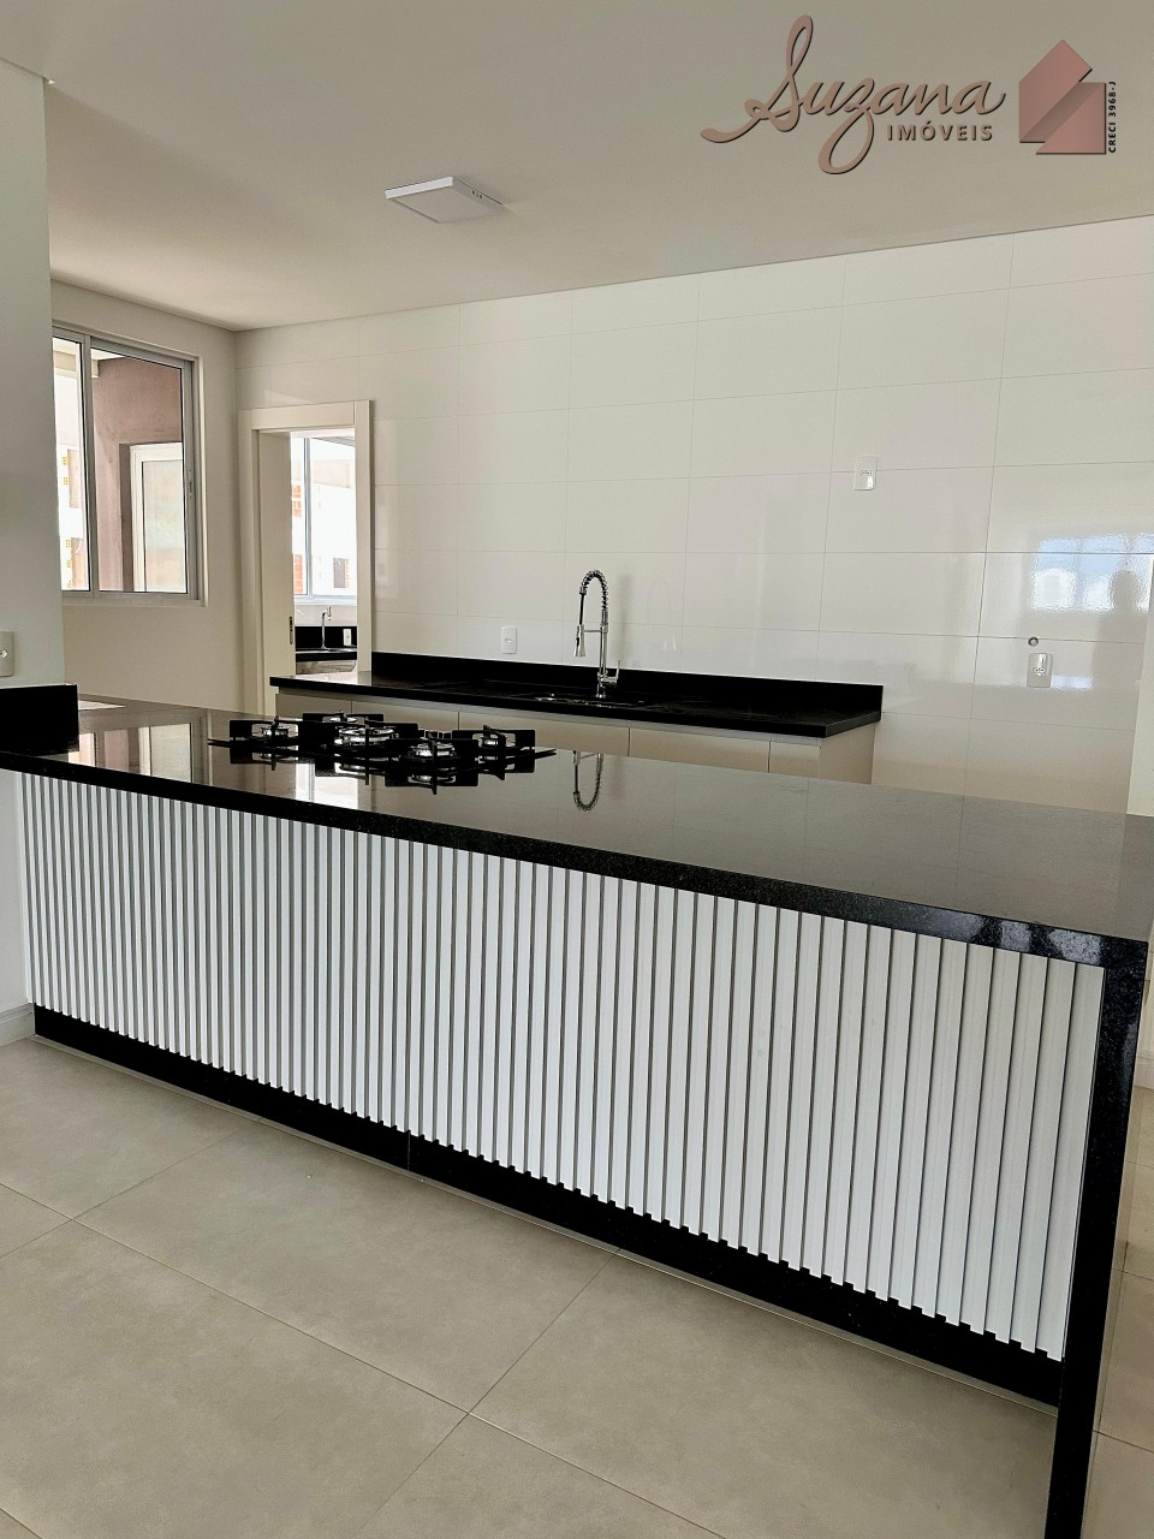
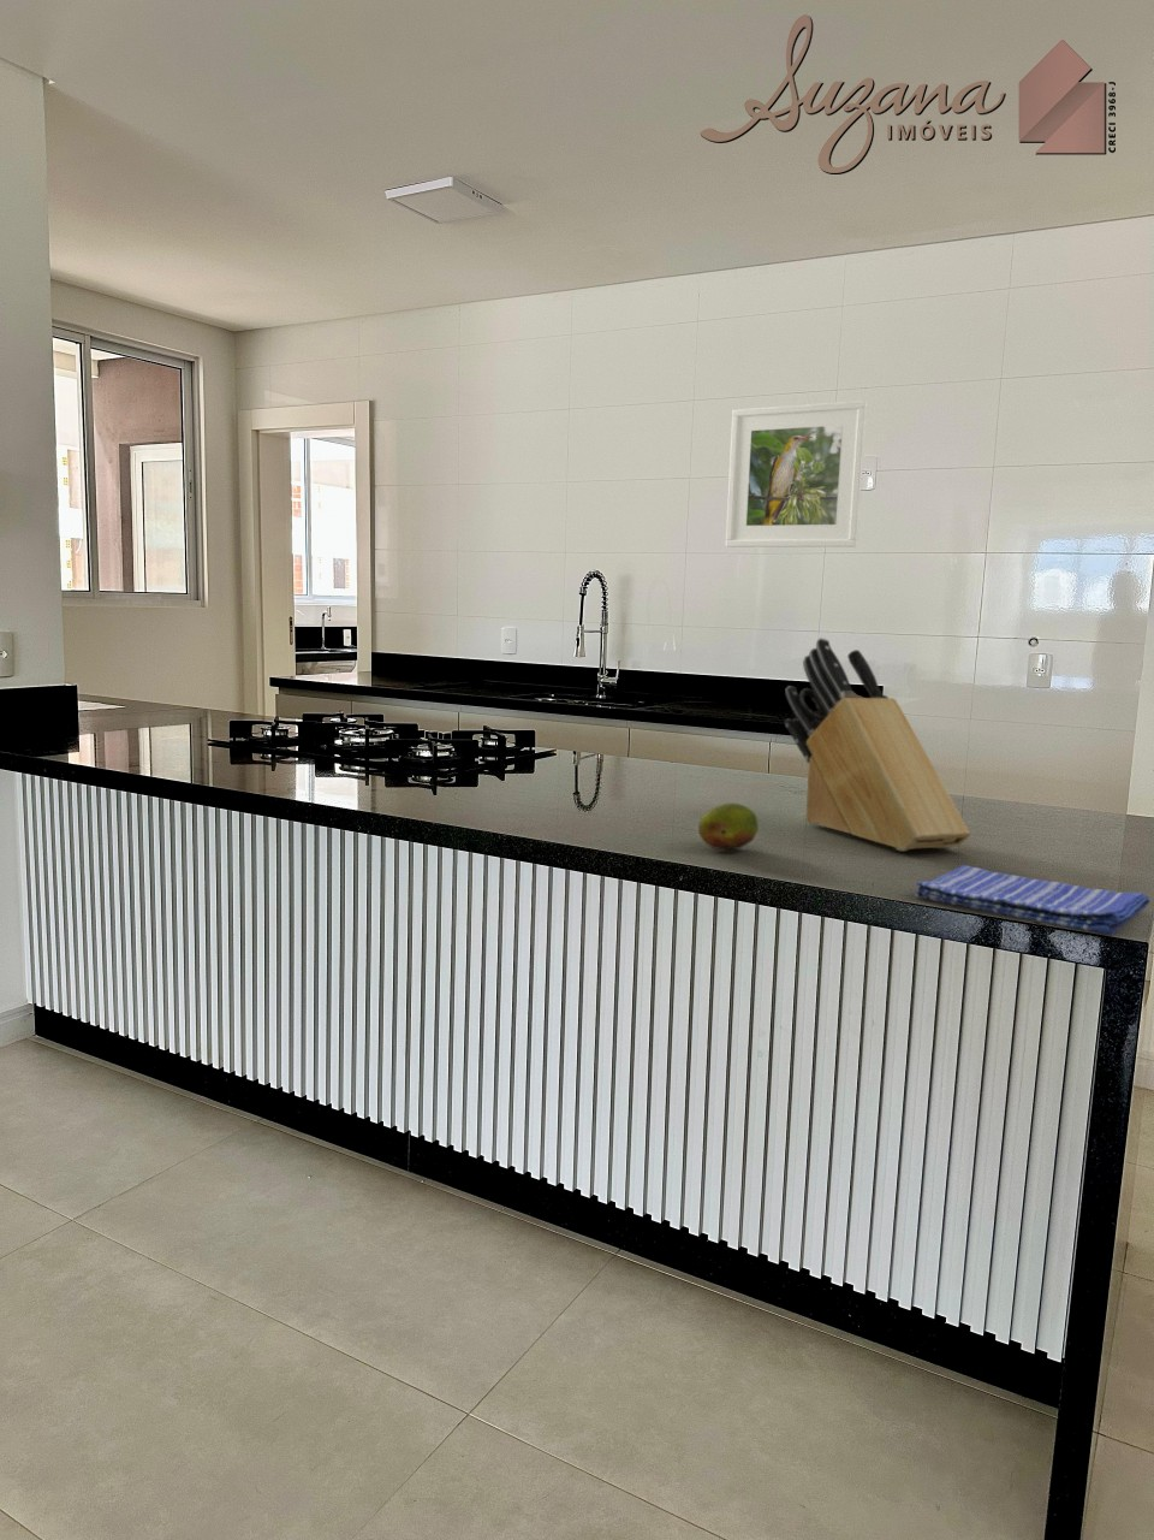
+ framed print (793, 477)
+ knife block (870, 737)
+ dish towel (1032, 892)
+ fruit (730, 826)
